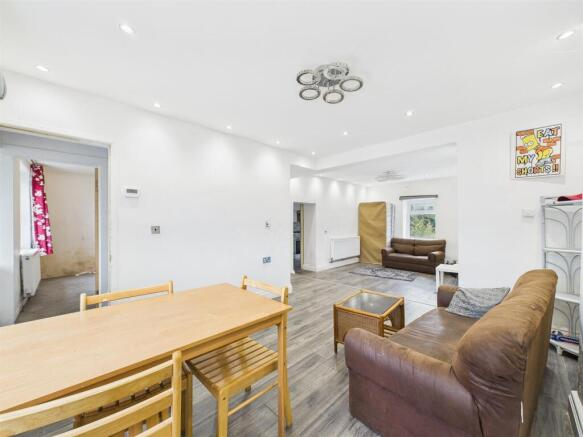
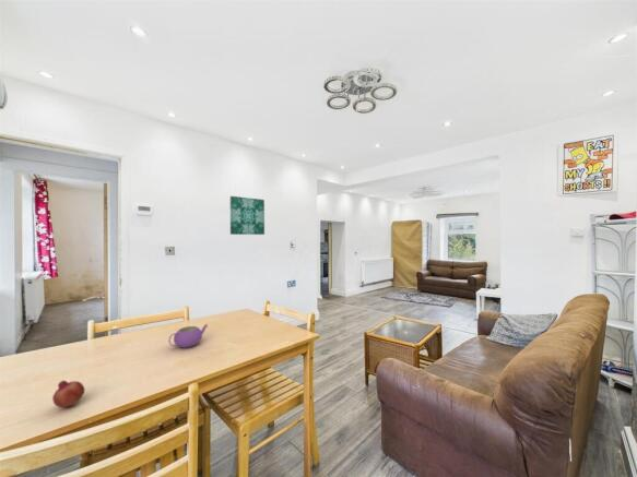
+ fruit (69, 392)
+ teapot (189, 336)
+ wall art (247, 216)
